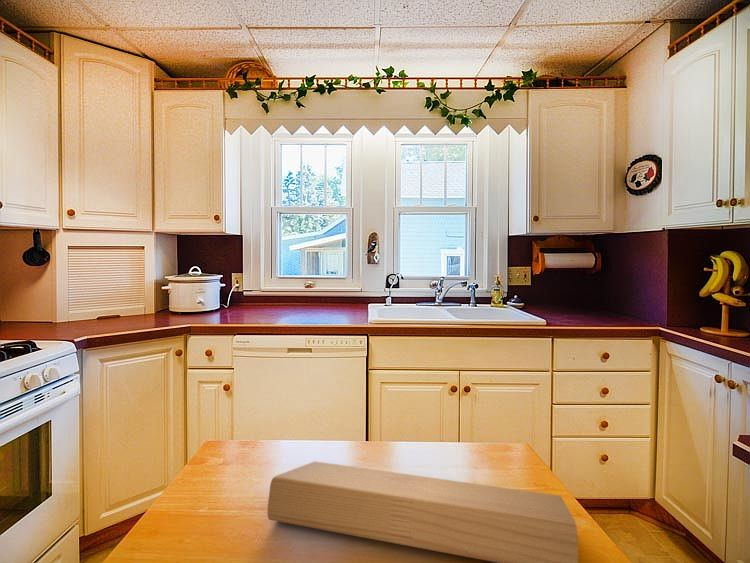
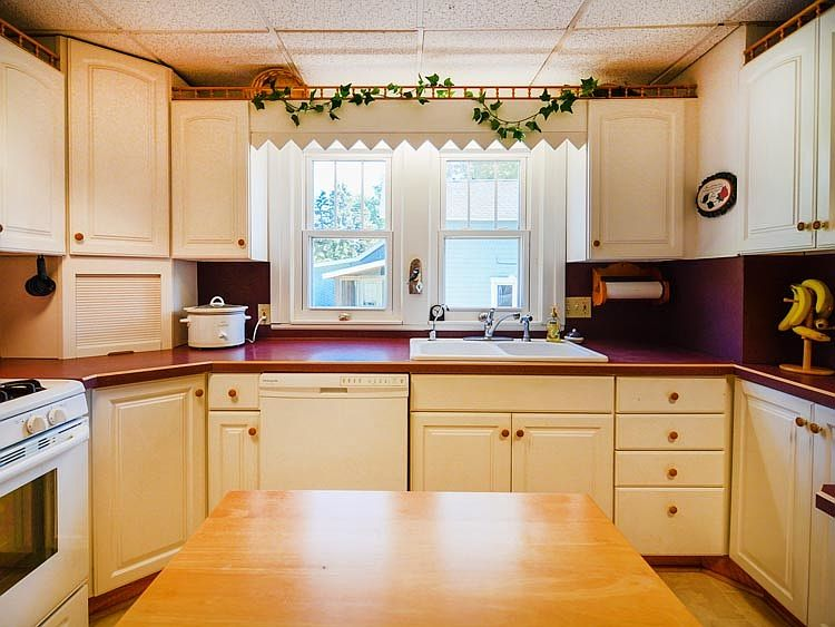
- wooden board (418, 500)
